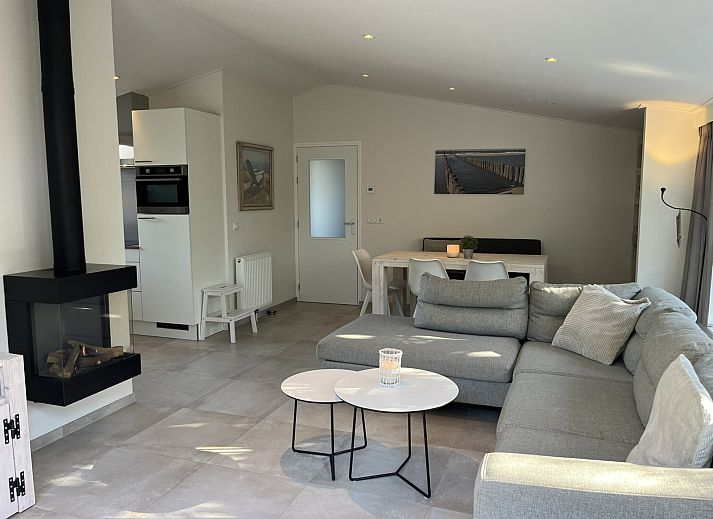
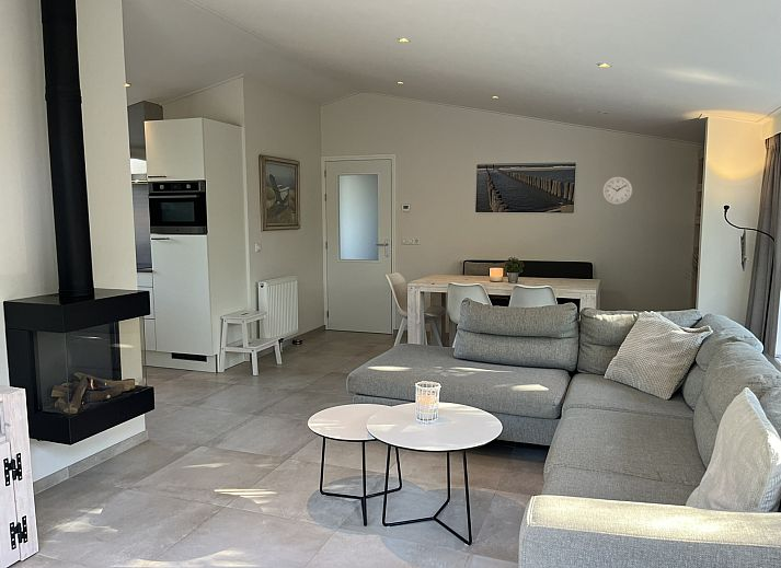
+ wall clock (617, 190)
